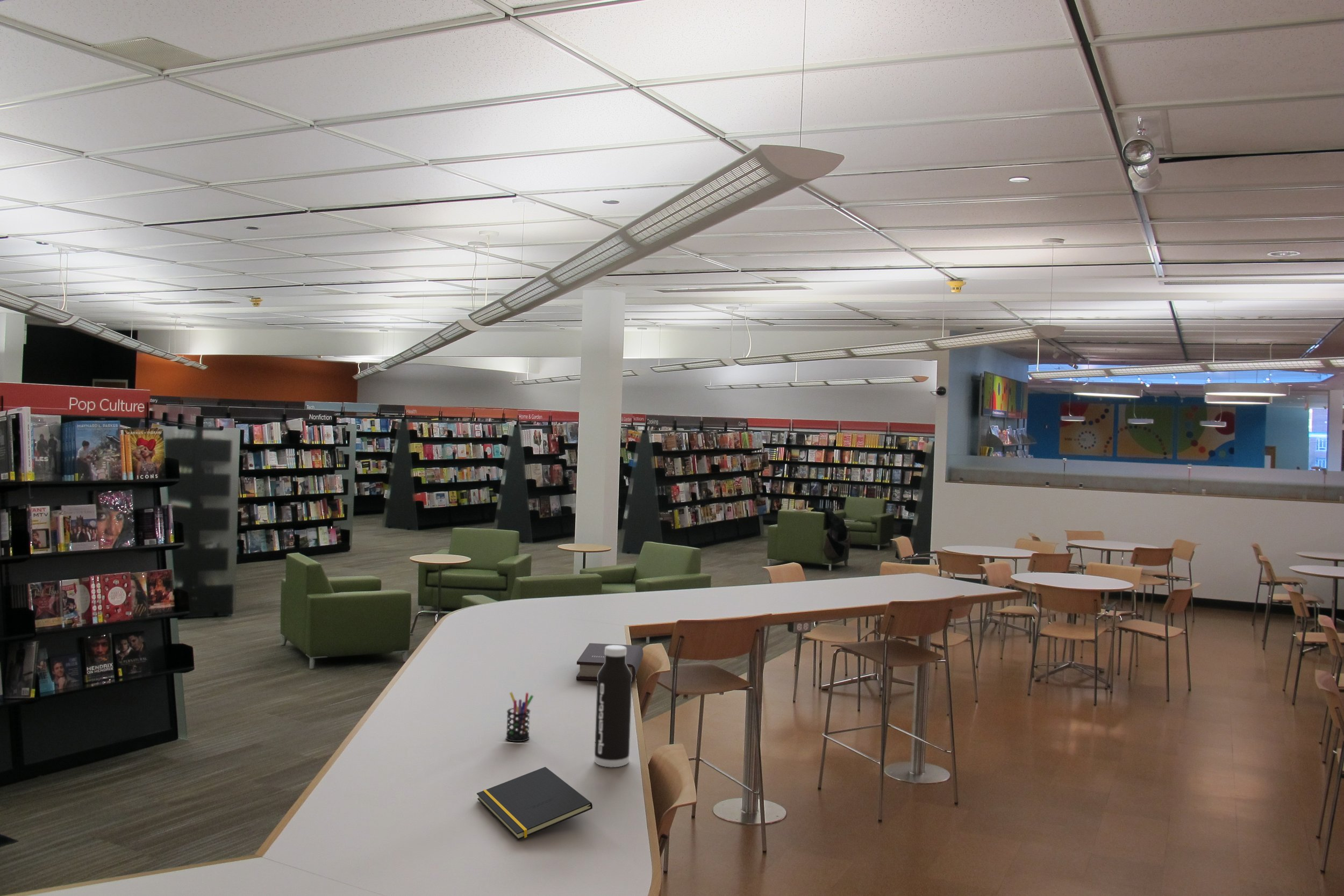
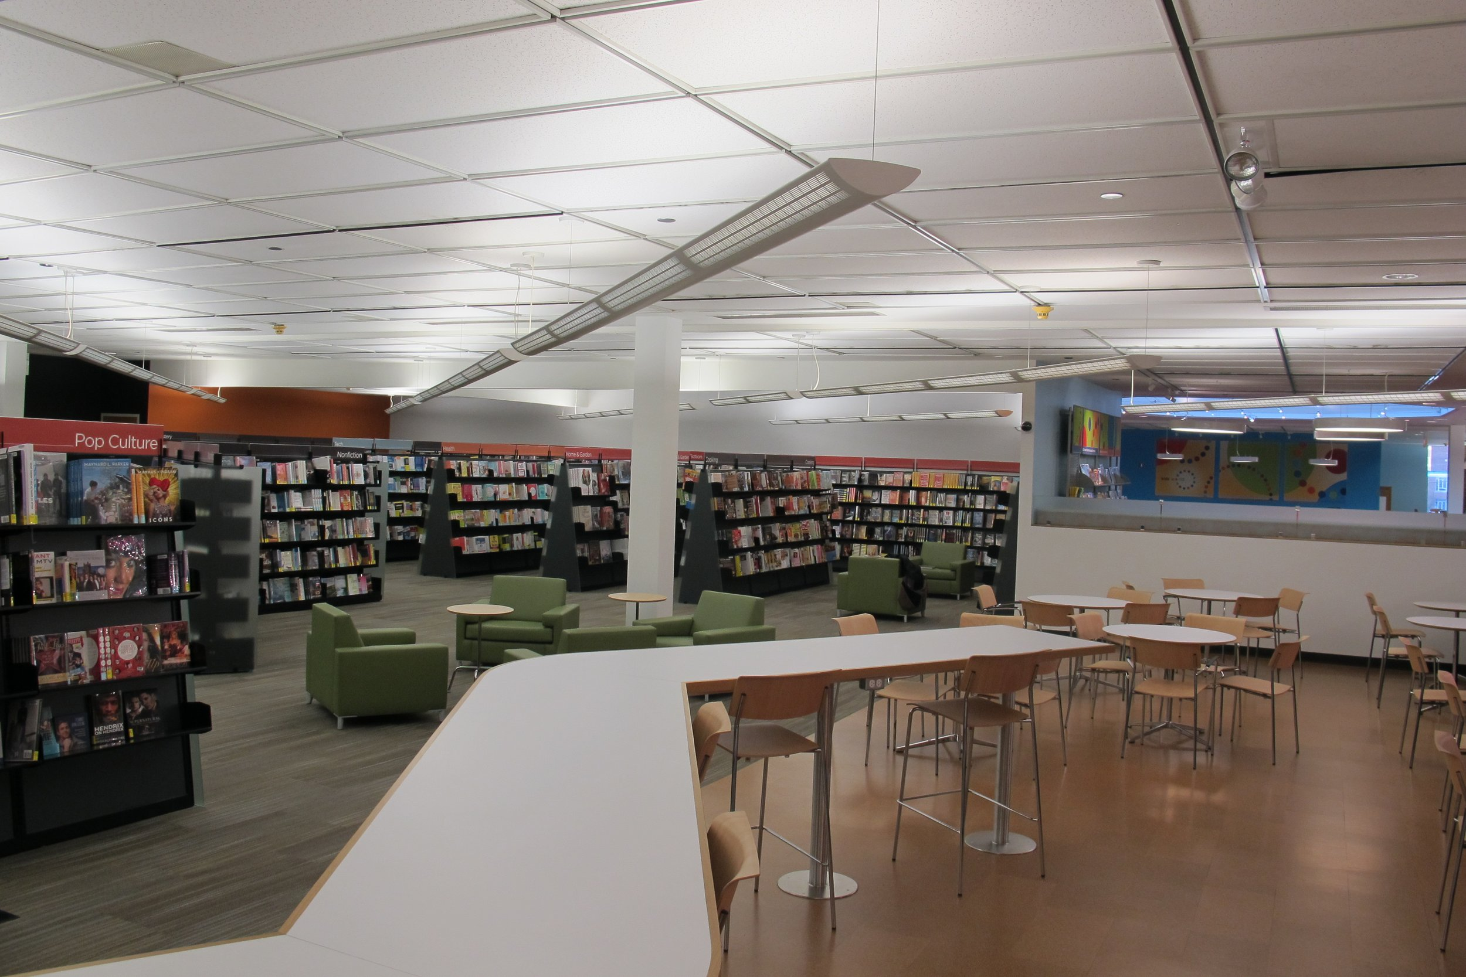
- book (604, 662)
- pen holder (521, 714)
- water bottle (613, 704)
- notepad (533, 800)
